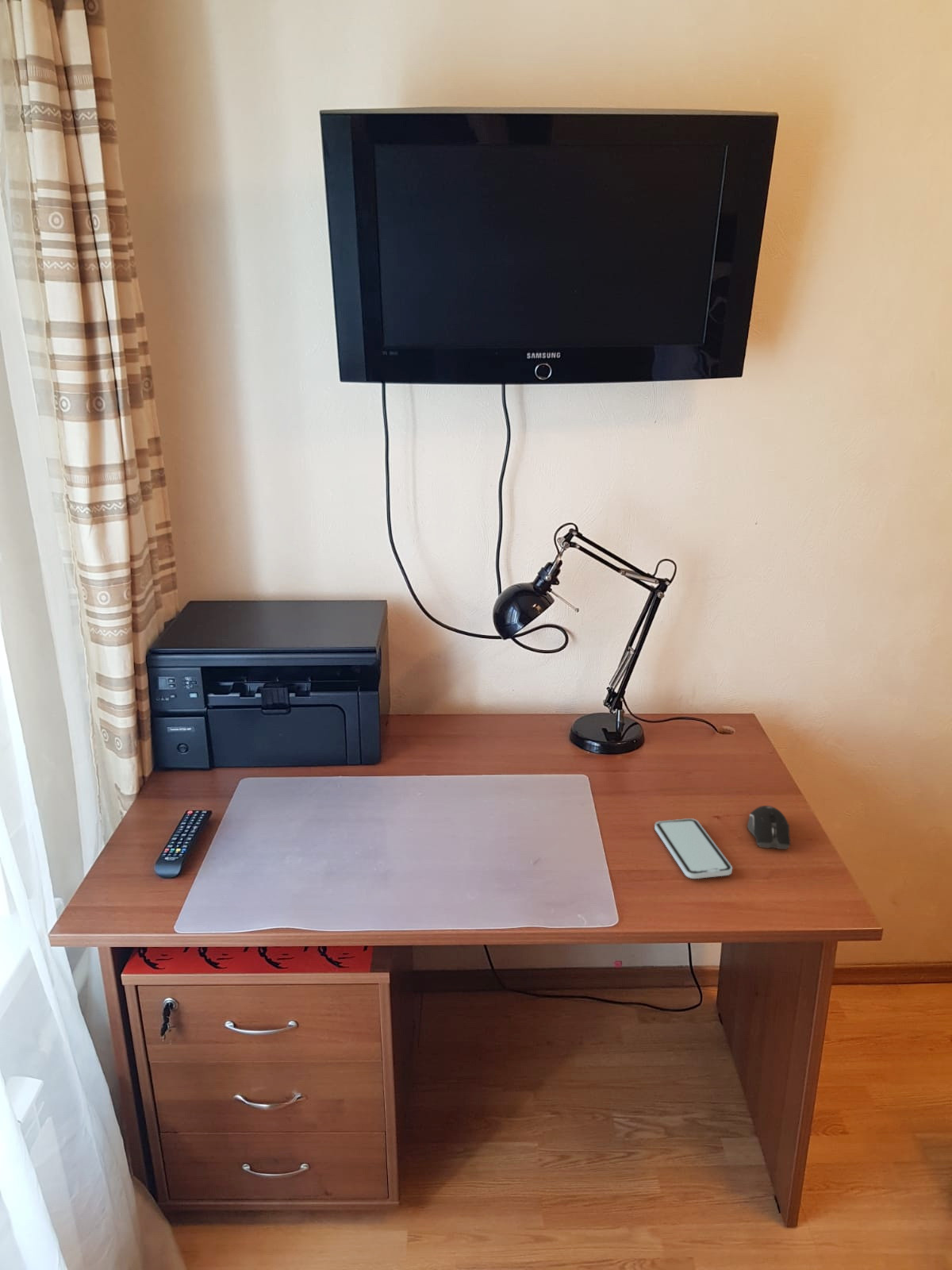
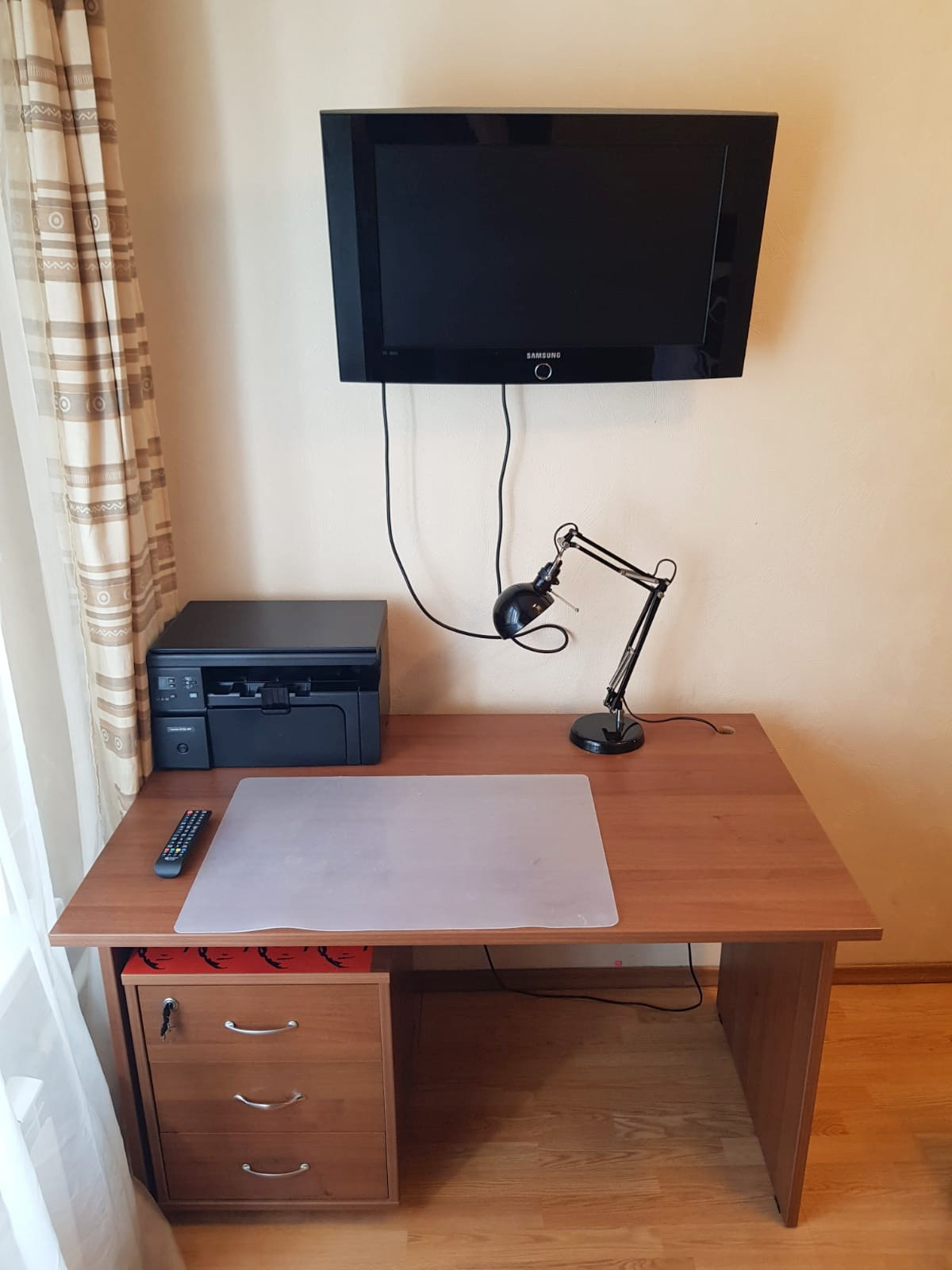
- smartphone (692, 847)
- computer mouse (770, 823)
